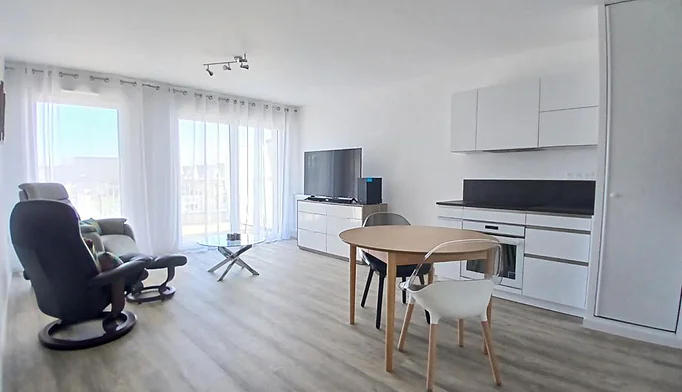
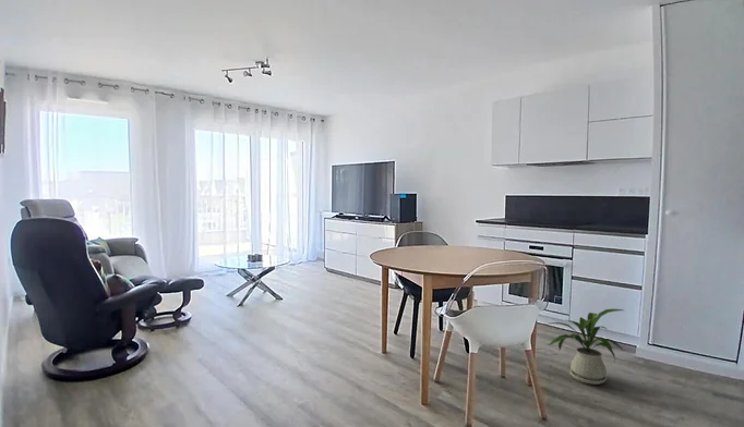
+ house plant (581, 340)
